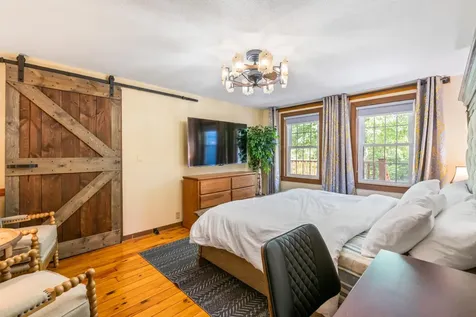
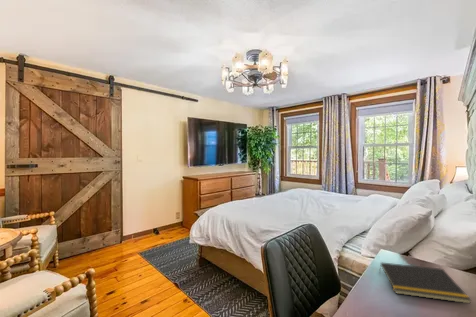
+ notepad (420, 280)
